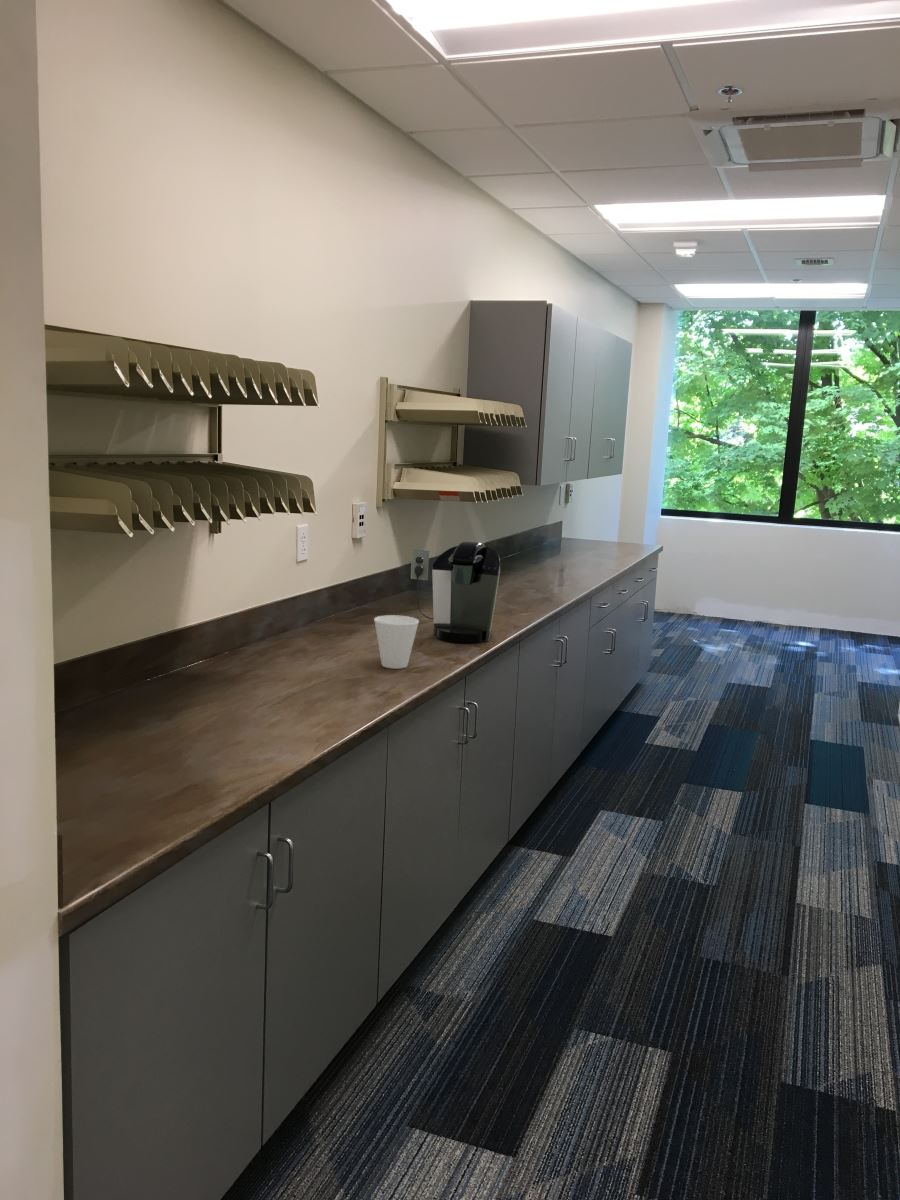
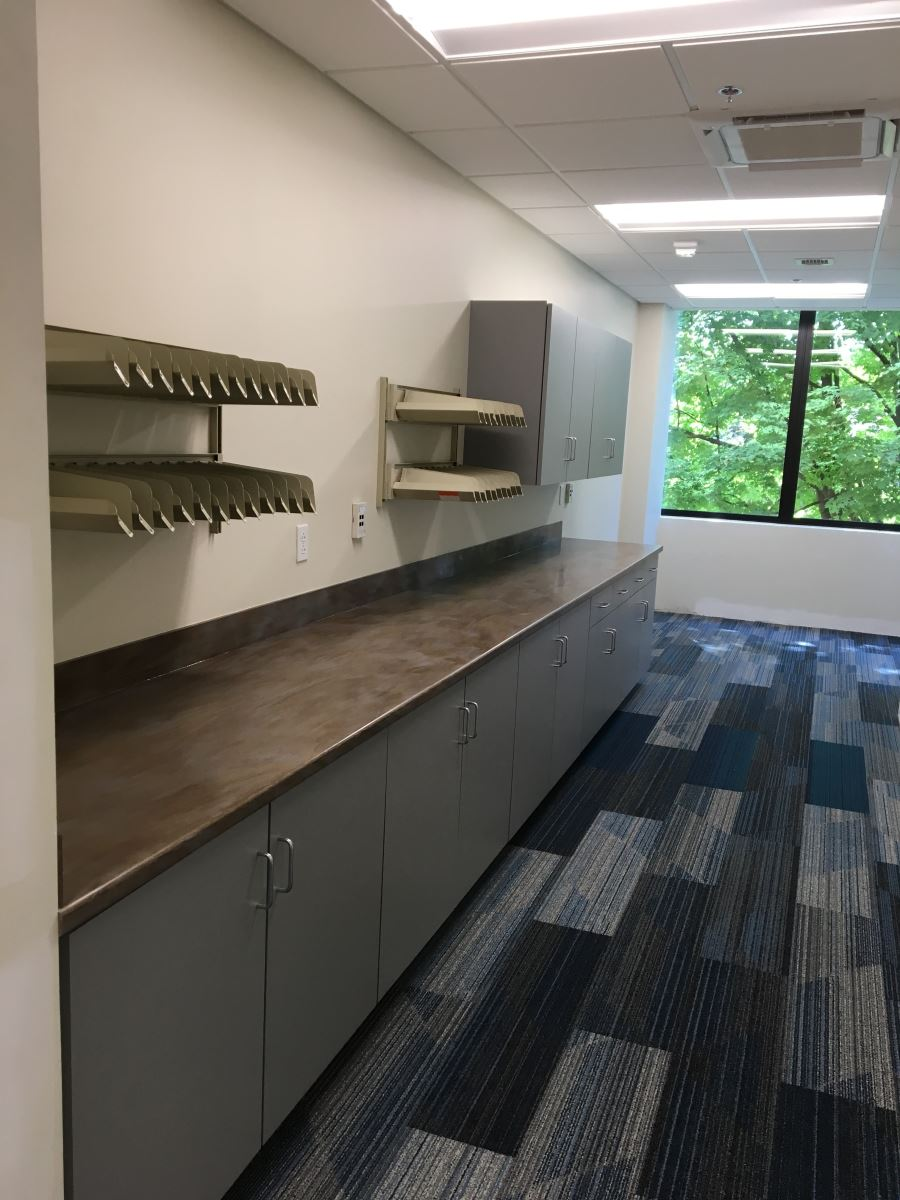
- cup (395, 642)
- coffee maker (448, 587)
